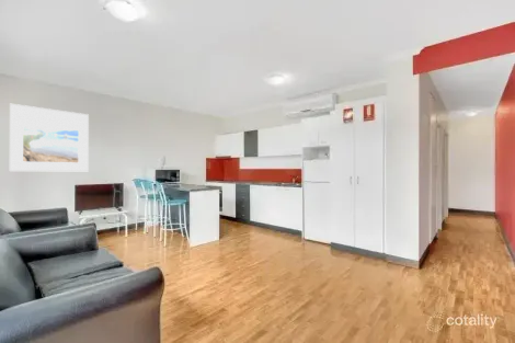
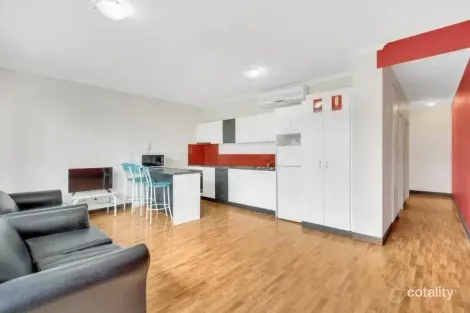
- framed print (52, 140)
